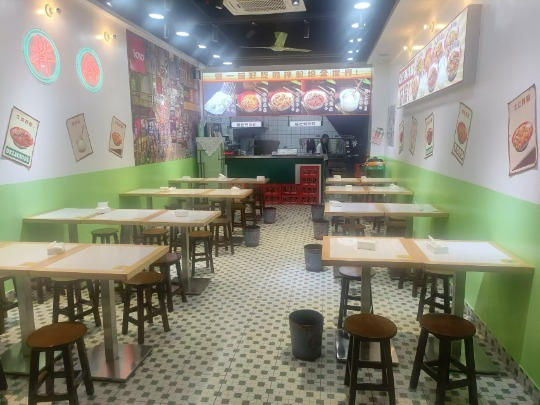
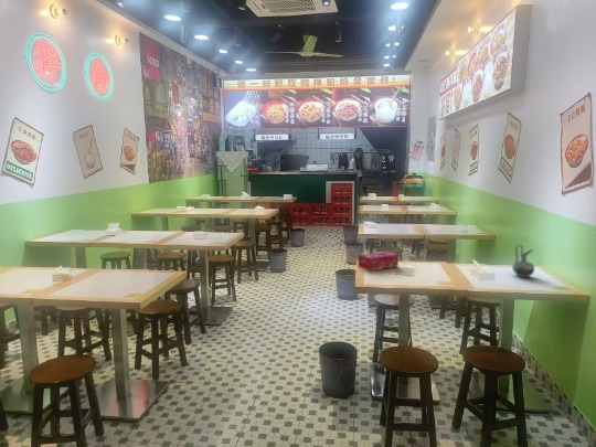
+ tissue box (377, 260)
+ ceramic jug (523, 259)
